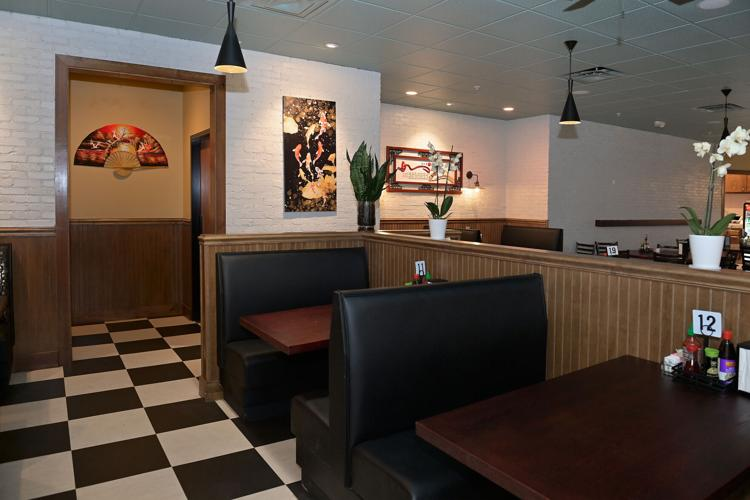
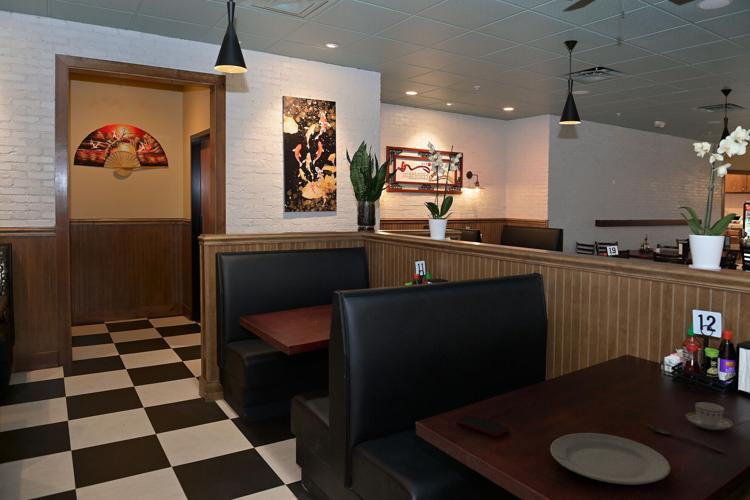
+ smartphone (482, 425)
+ chinaware (607, 460)
+ spoon (683, 437)
+ teacup (709, 416)
